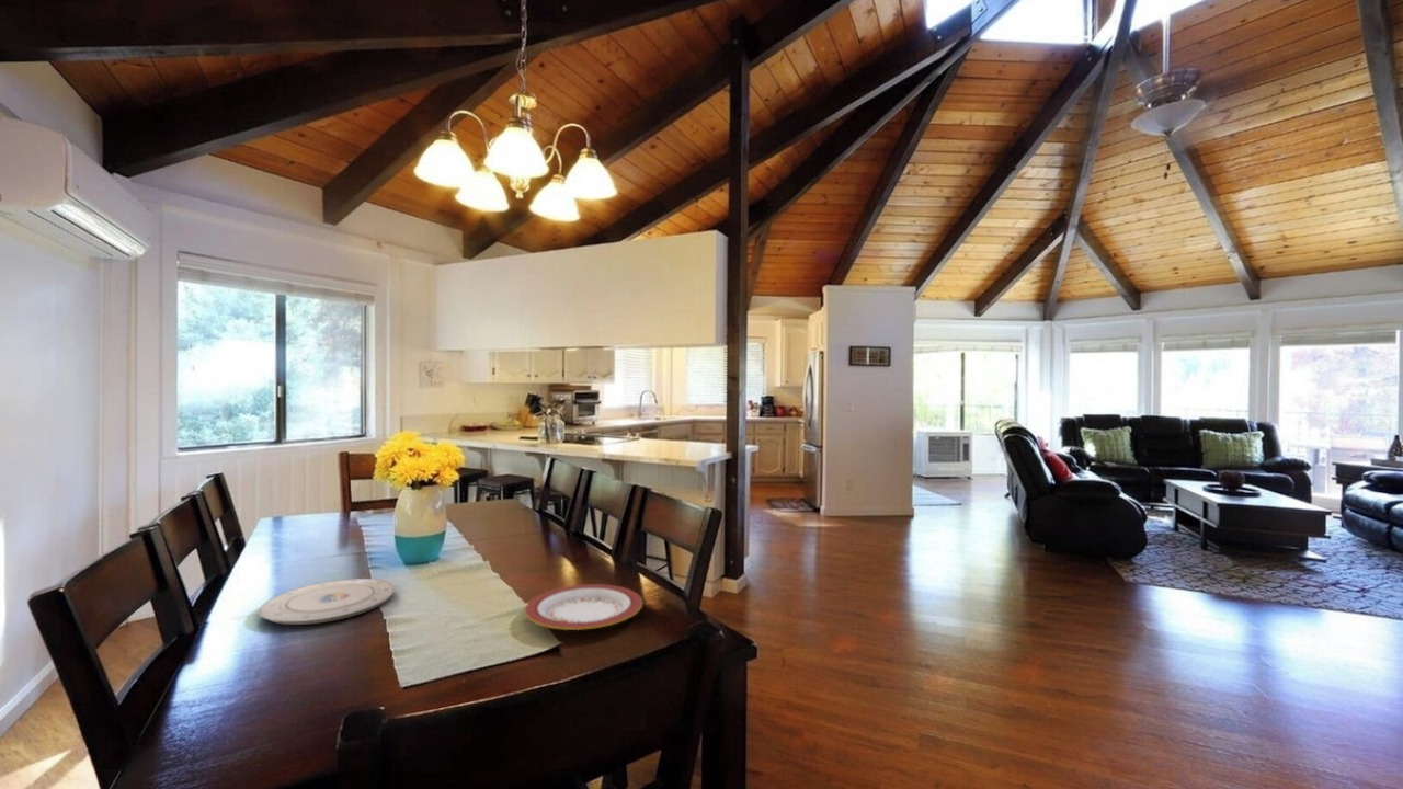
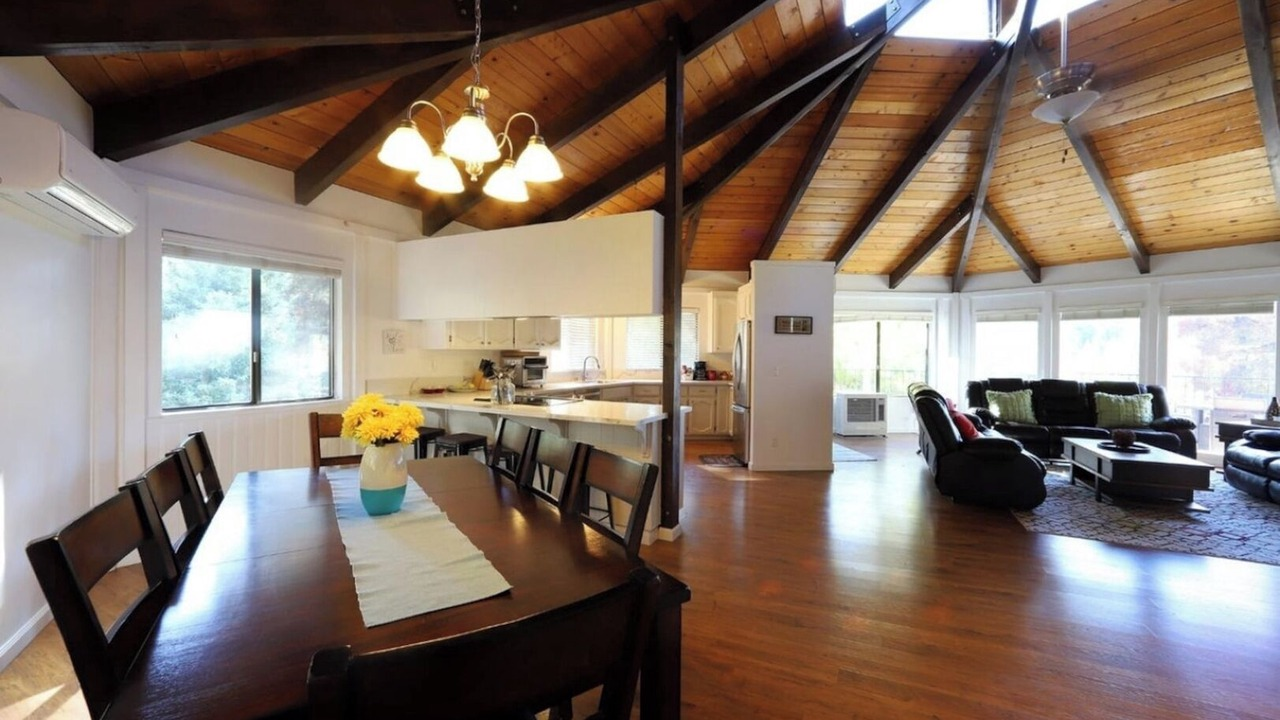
- plate (584, 608)
- plate (330, 601)
